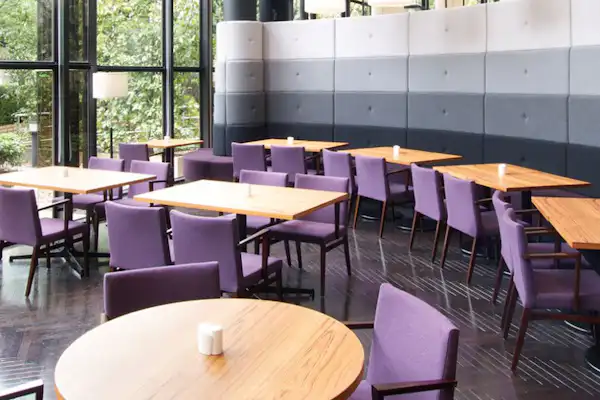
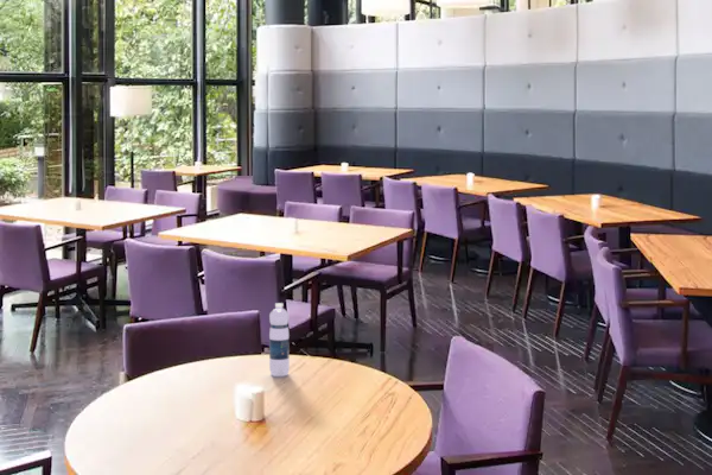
+ water bottle (279, 338)
